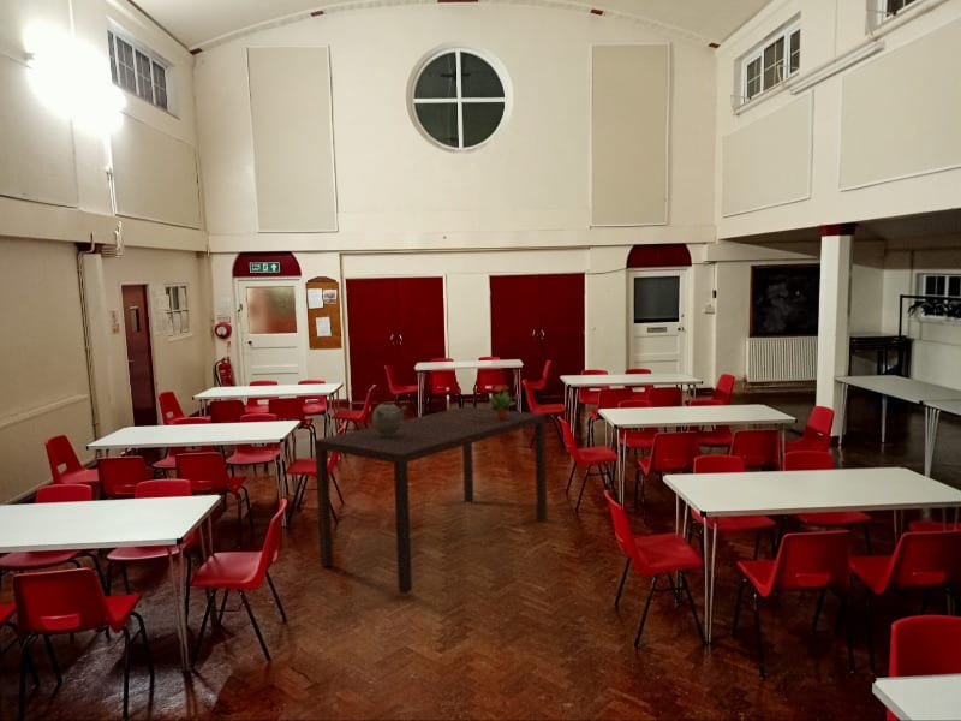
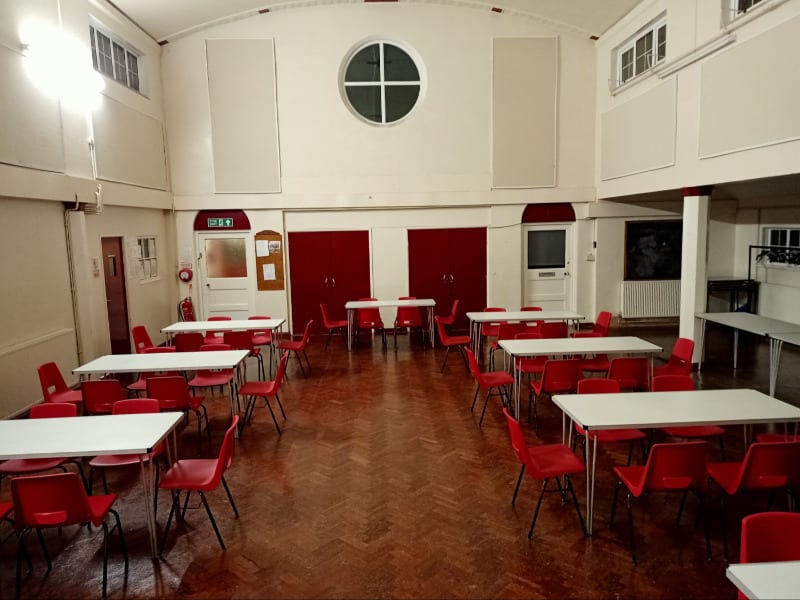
- dining table (464, 483)
- potted plant (501, 401)
- ceramic jug (387, 419)
